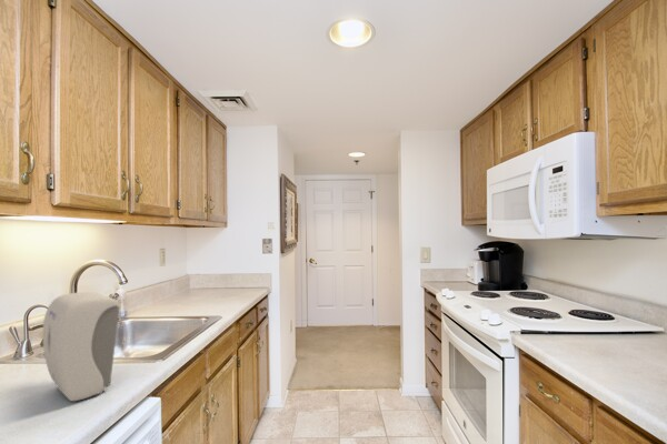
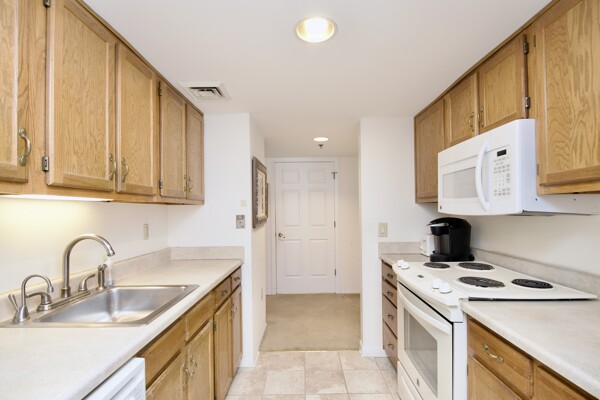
- soap dispenser (81, 342)
